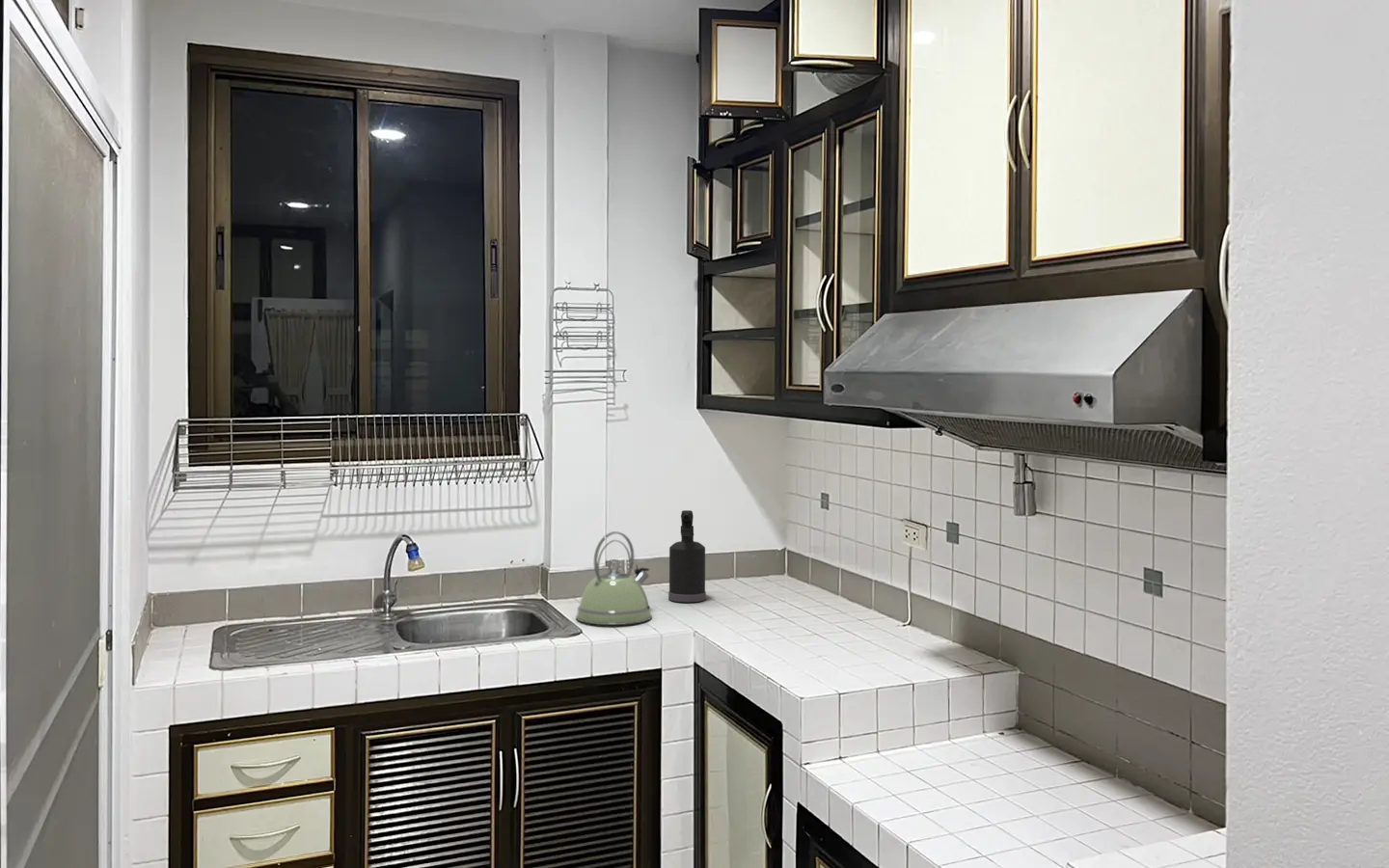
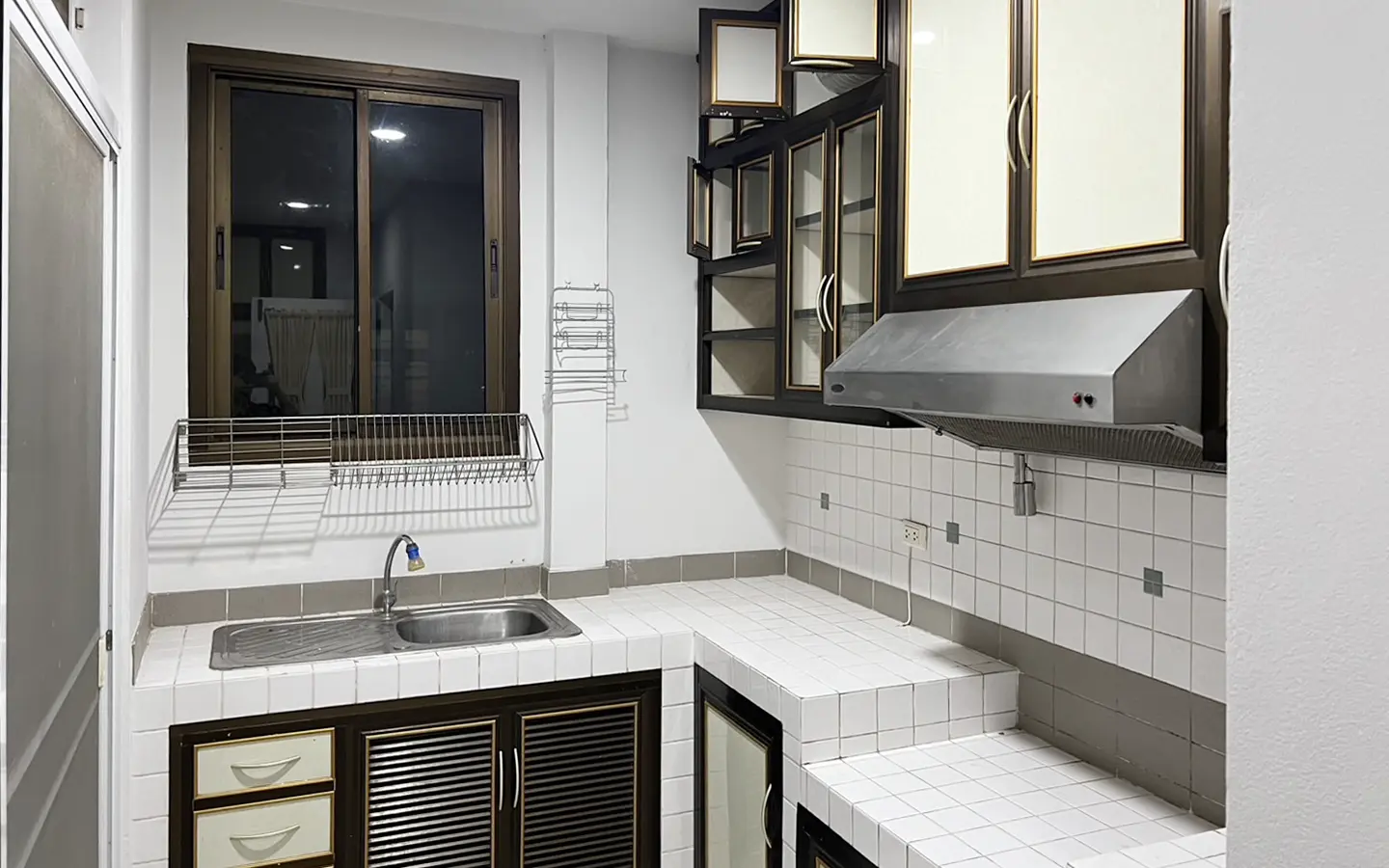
- spray bottle (687, 555)
- kettle (617, 574)
